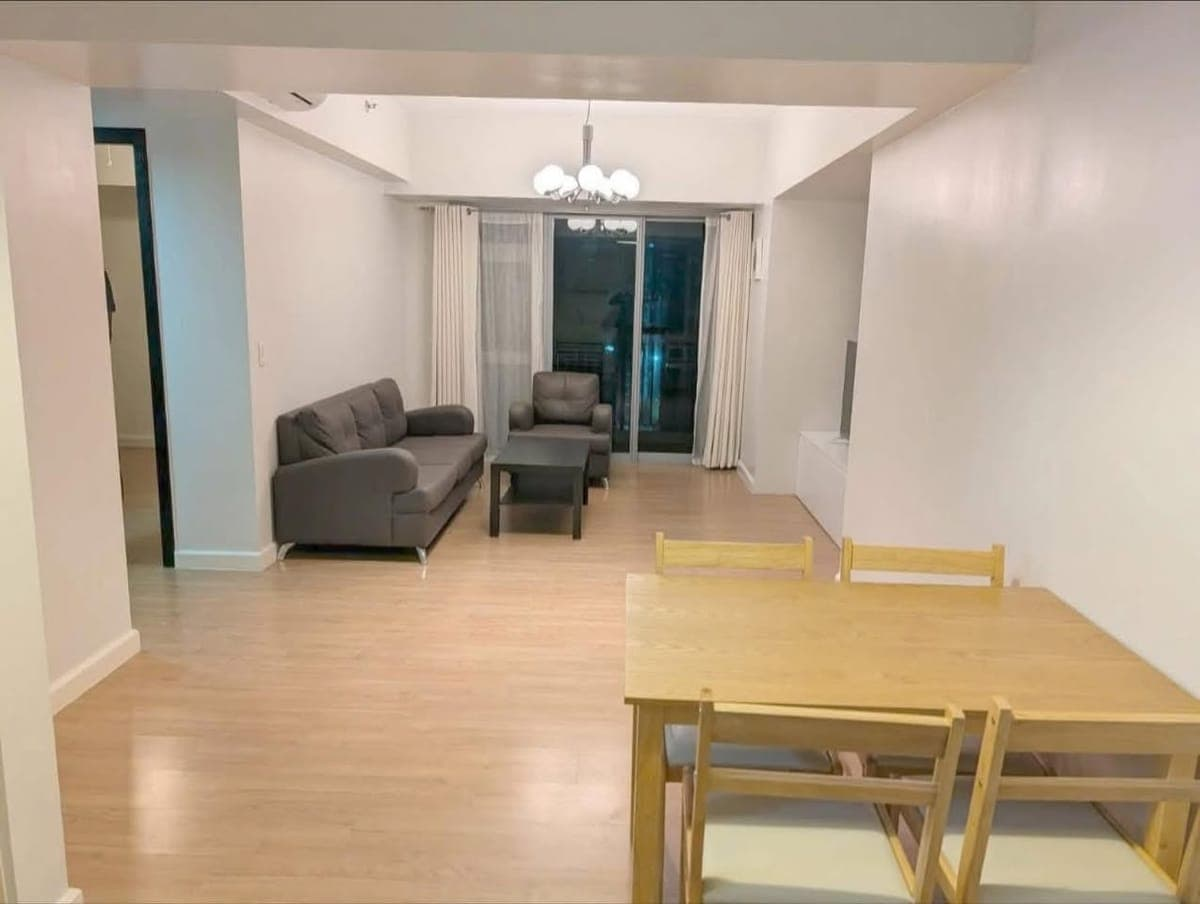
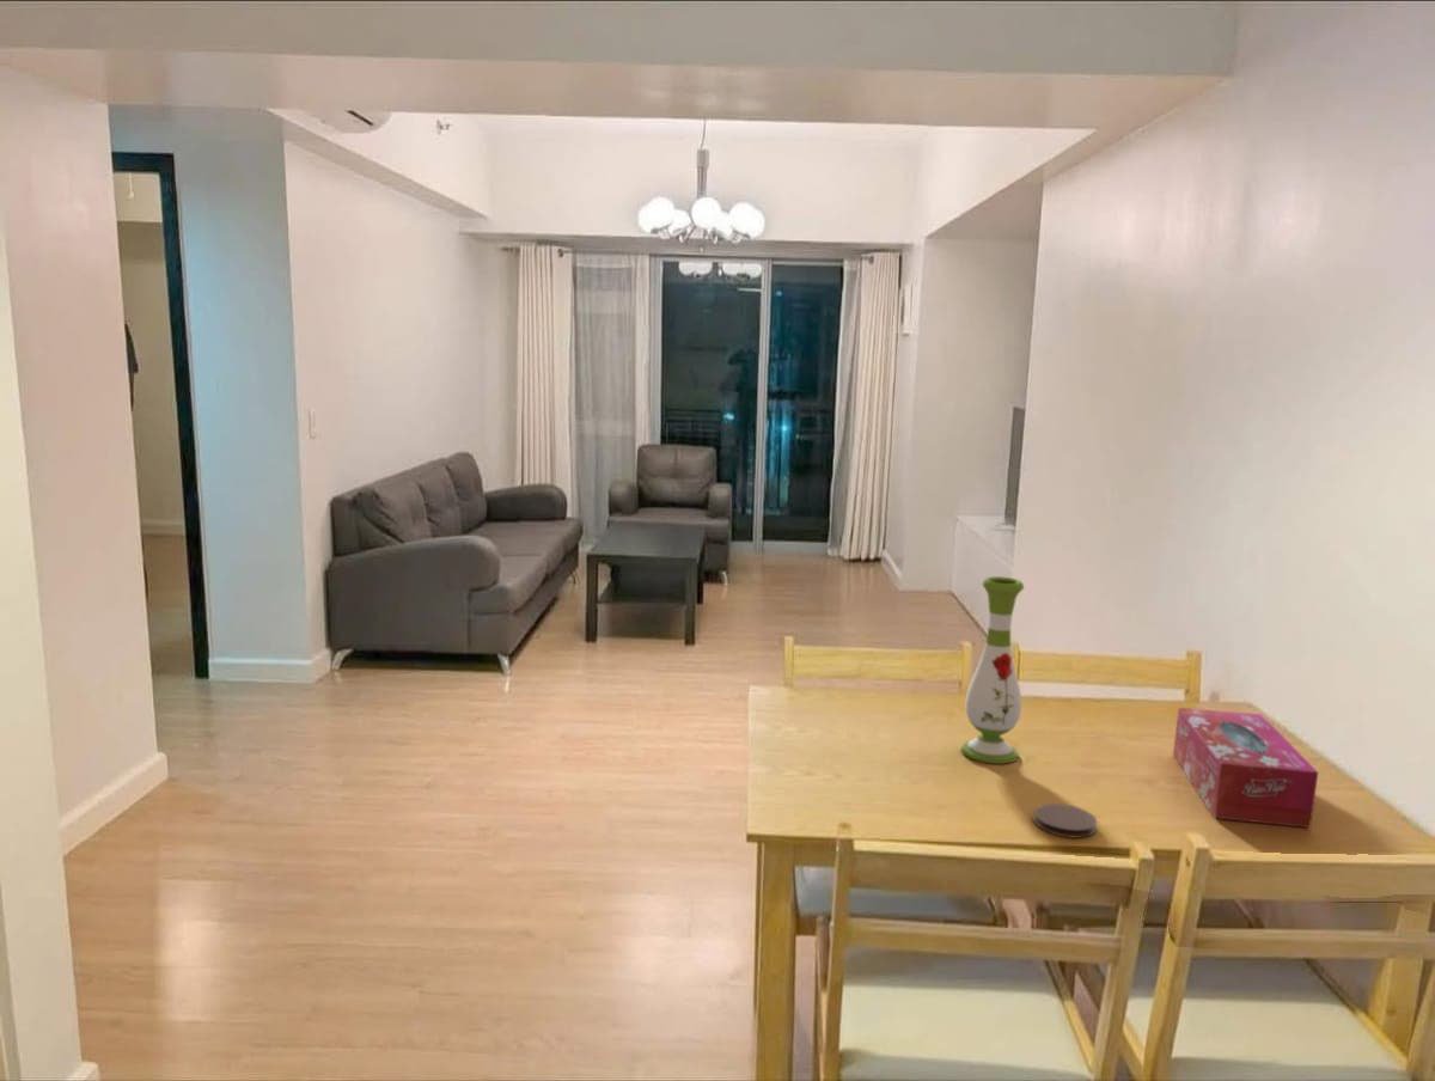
+ vase (996, 667)
+ tissue box (1239, 763)
+ coaster (1064, 819)
